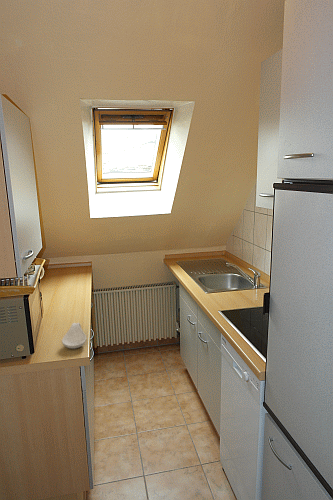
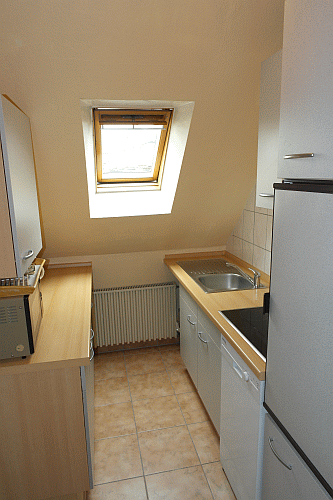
- spoon rest (74, 334)
